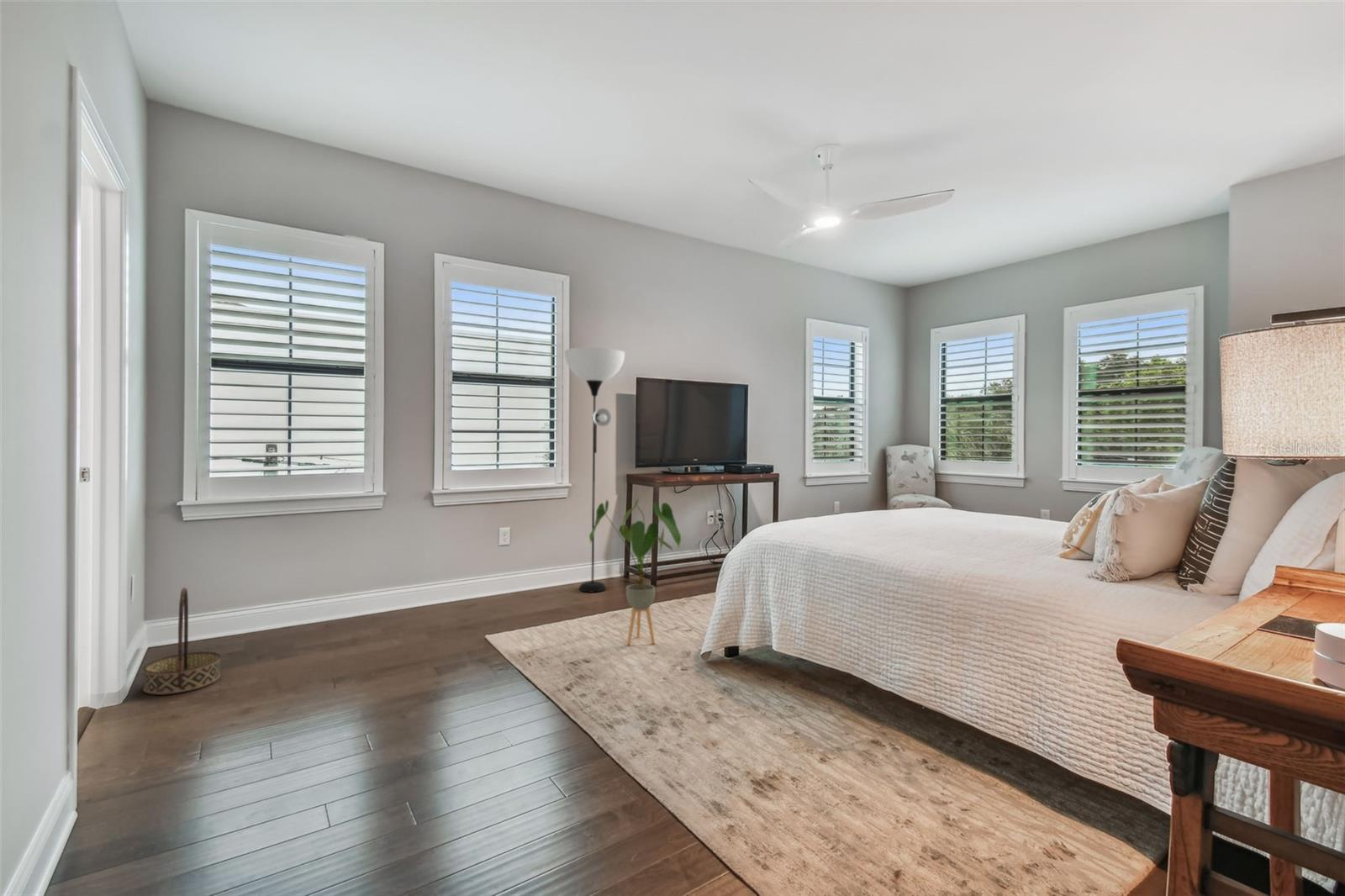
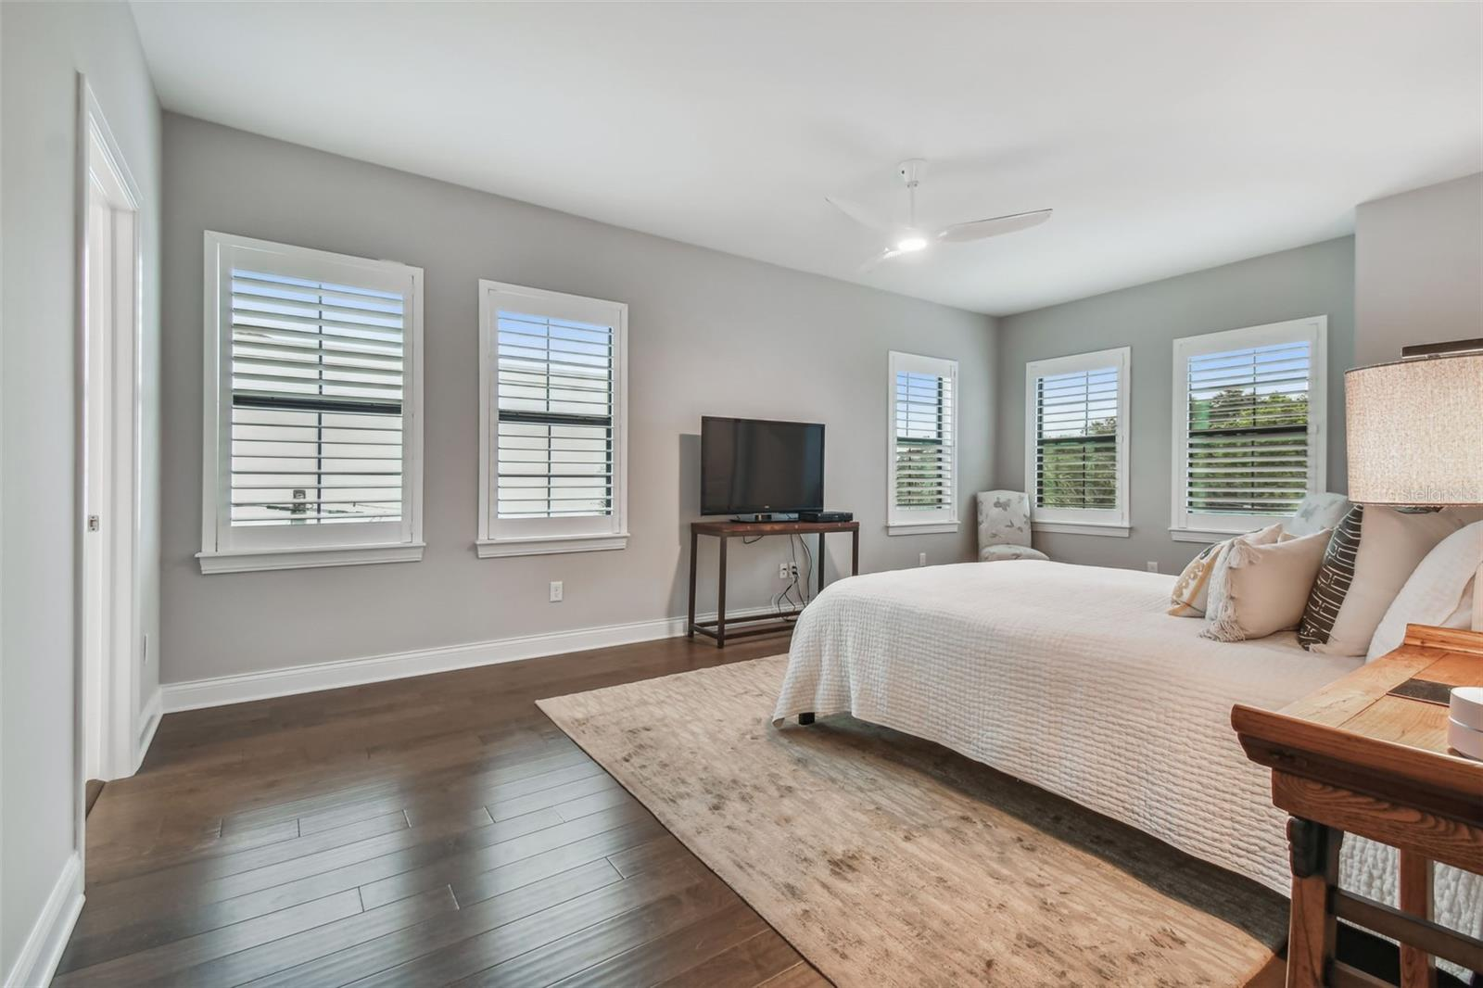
- basket (184, 635)
- floor lamp (593, 471)
- house plant (642, 571)
